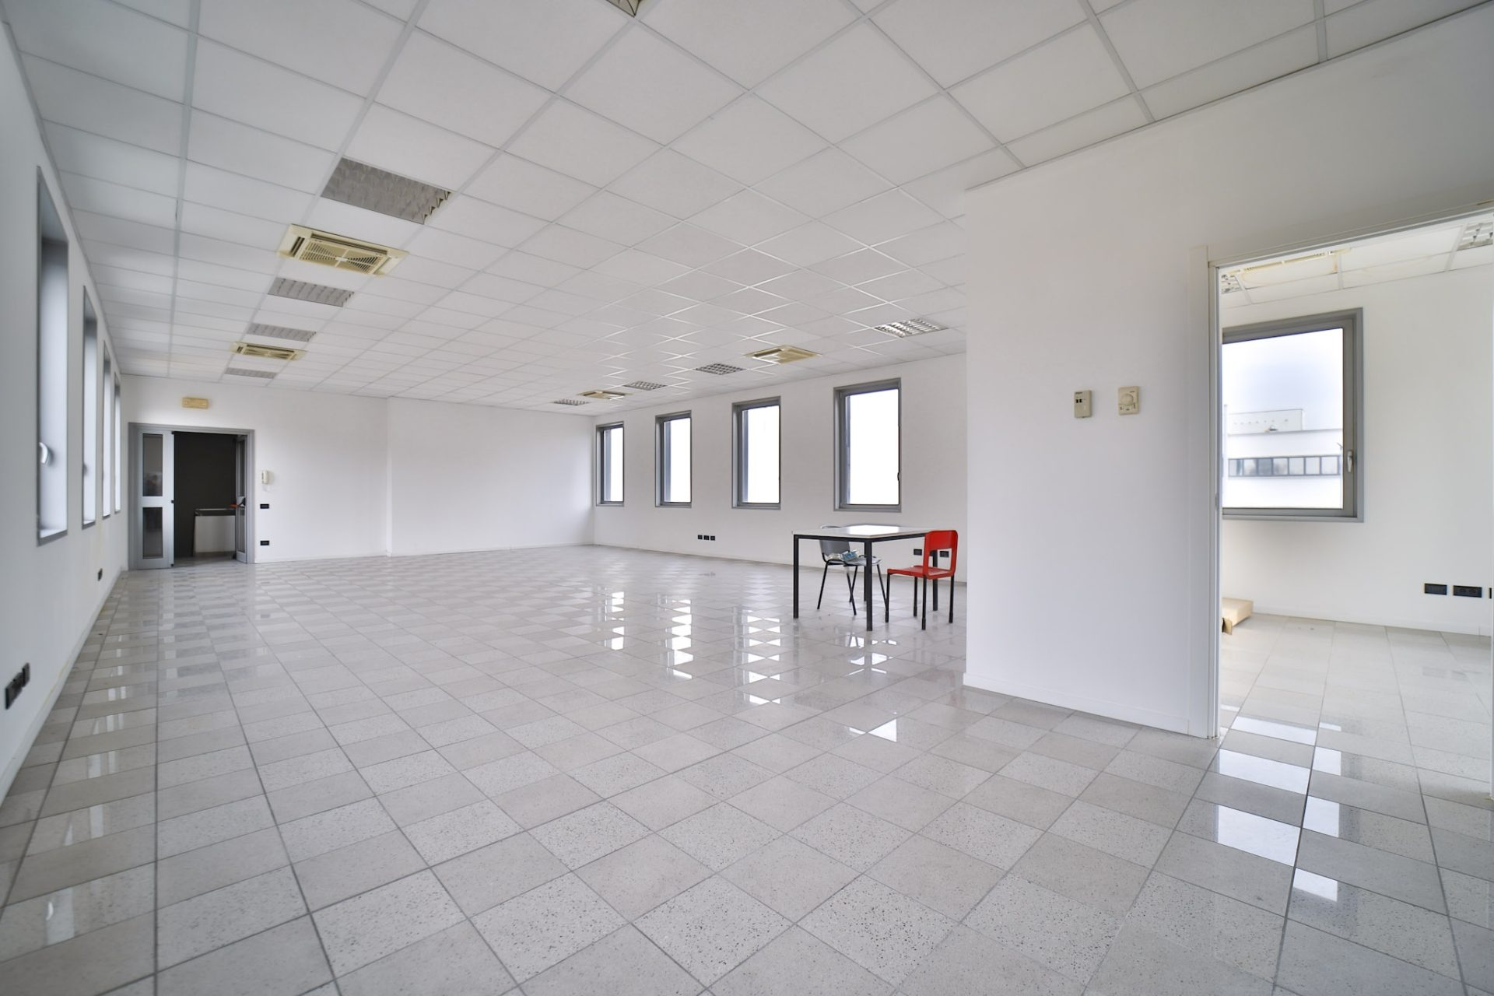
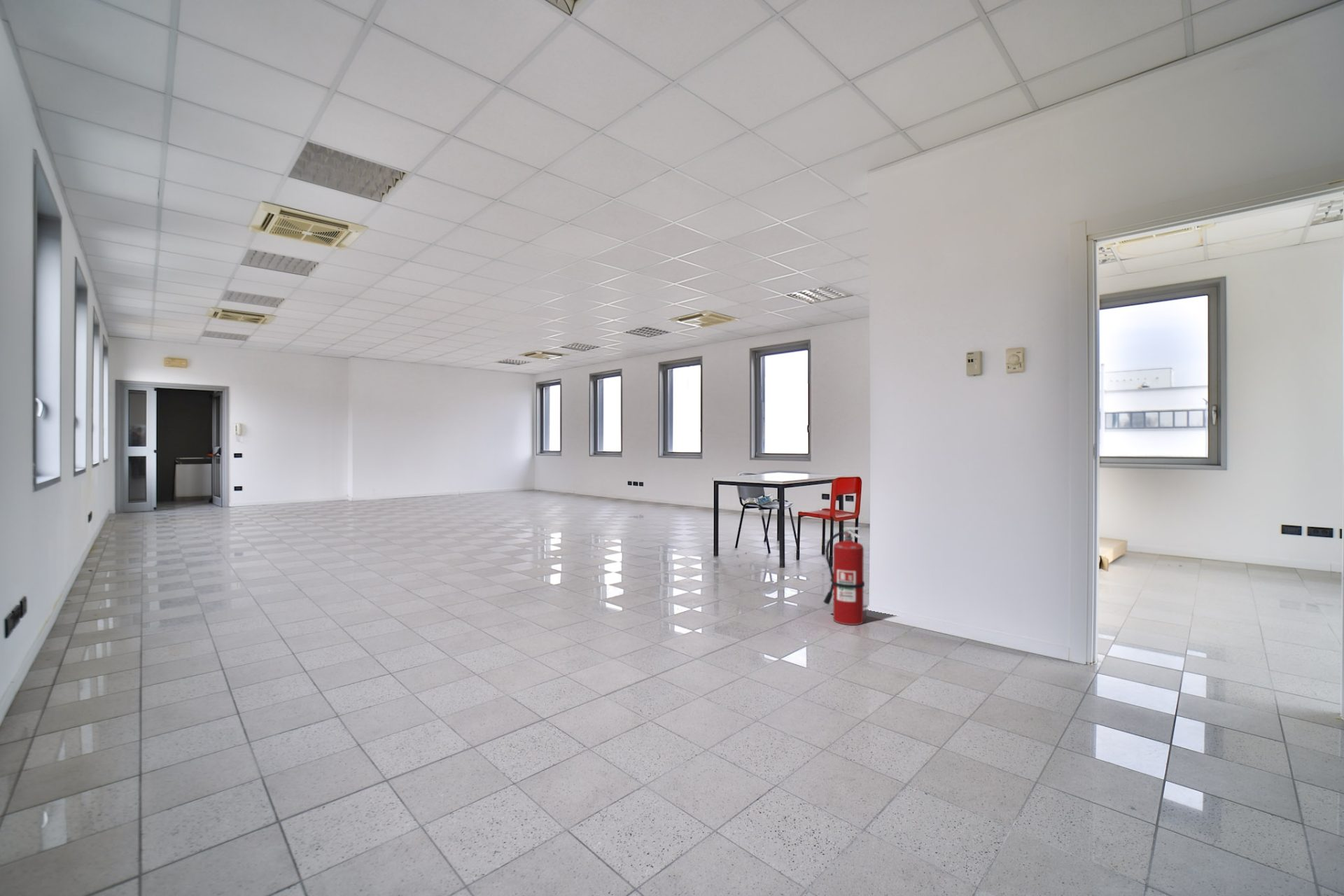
+ fire extinguisher (843, 573)
